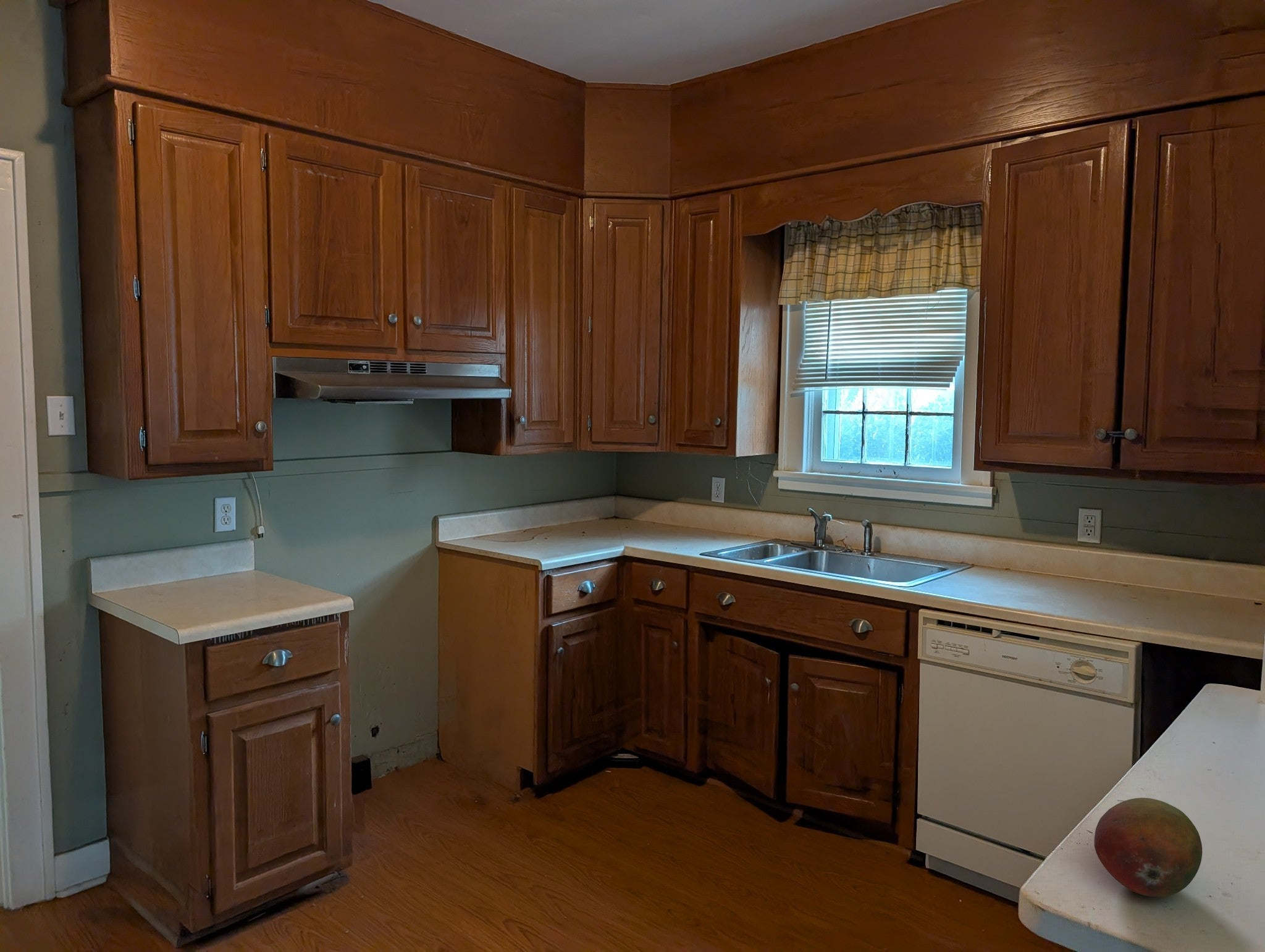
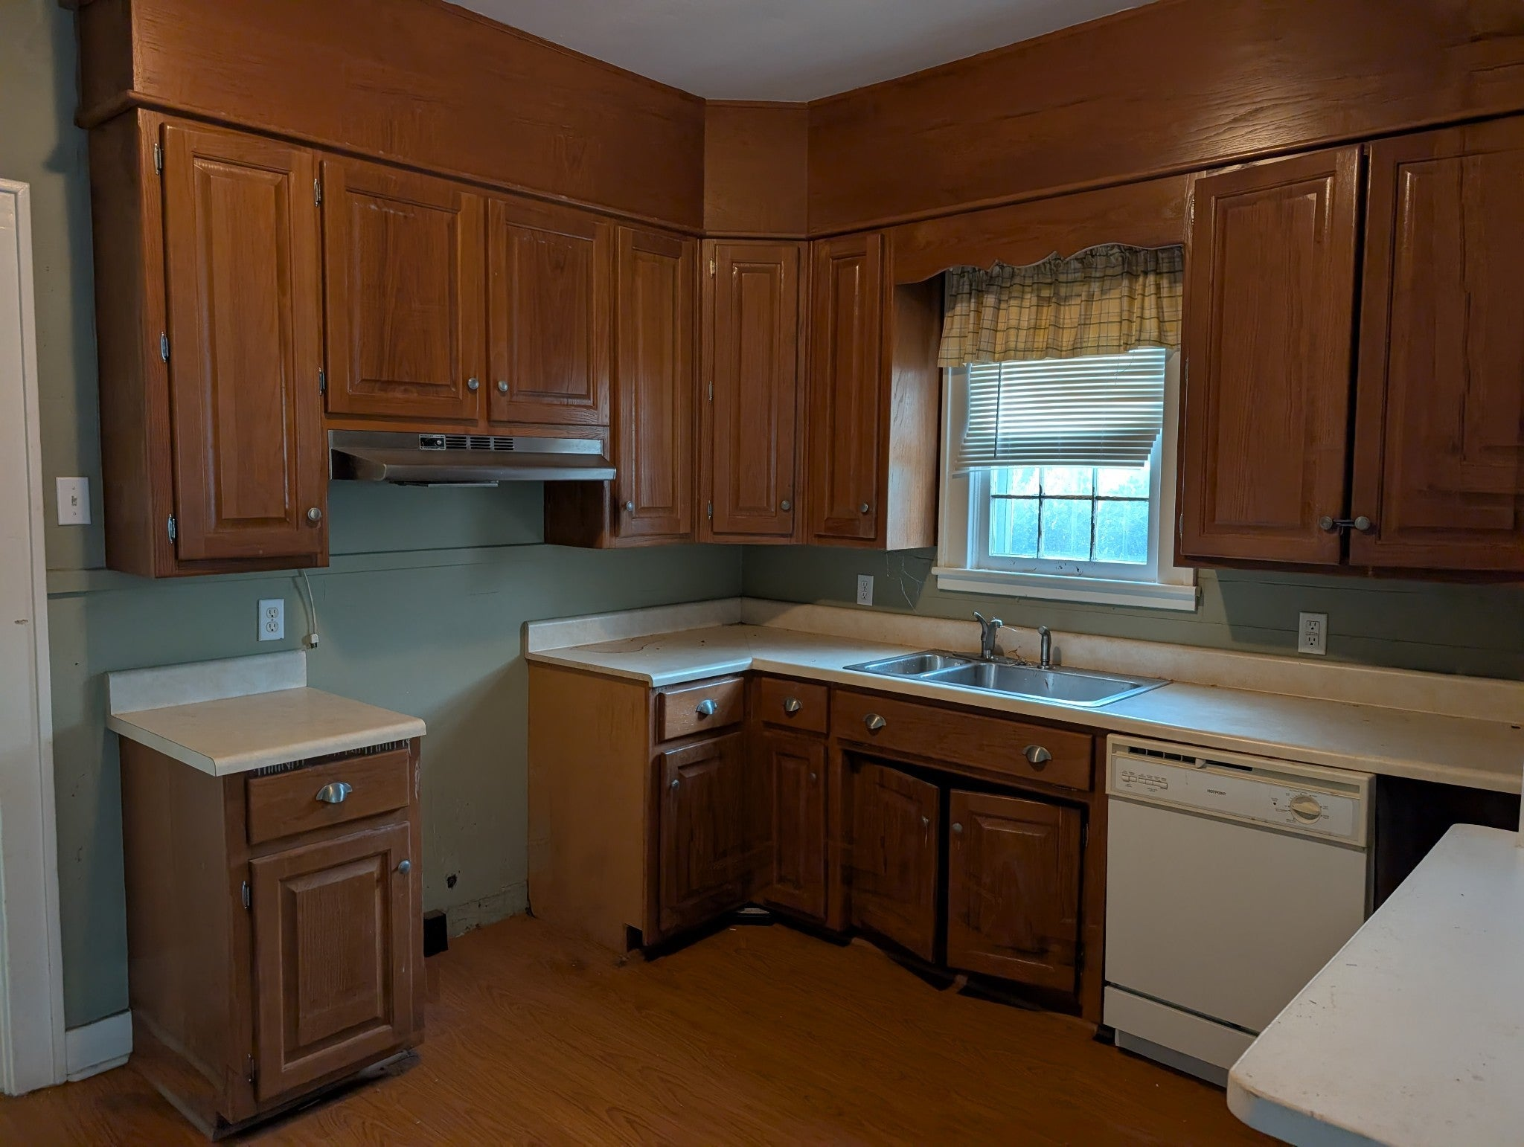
- fruit (1148, 843)
